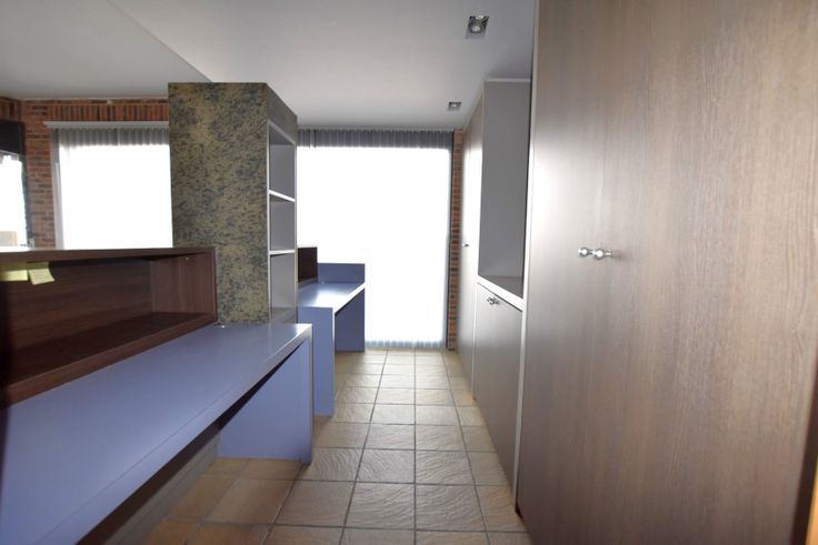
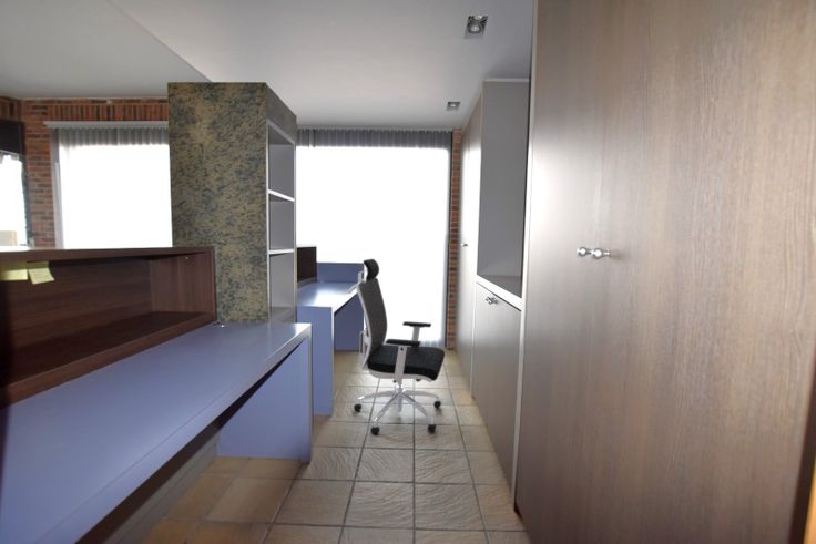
+ office chair (397, 339)
